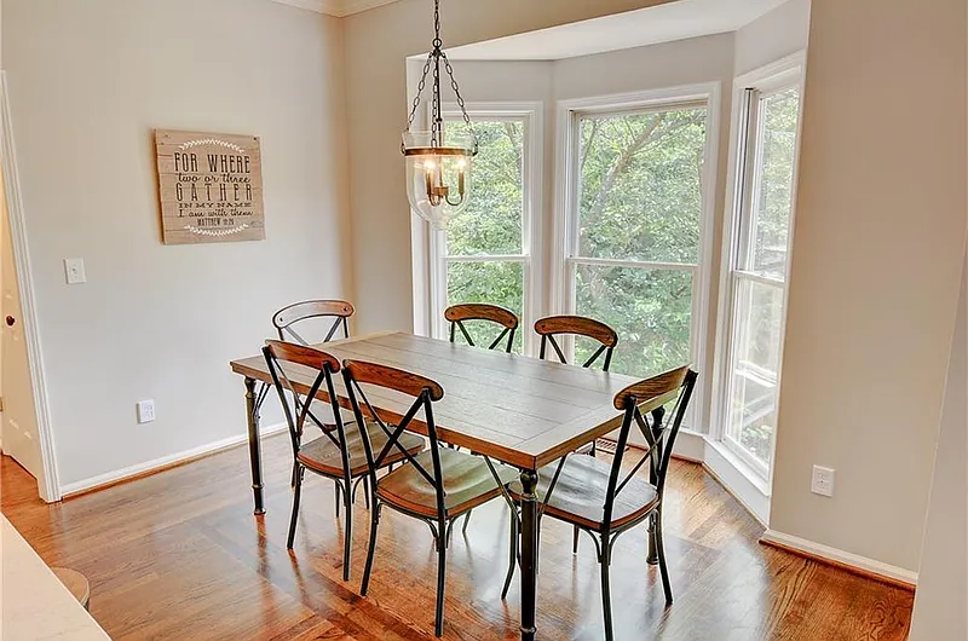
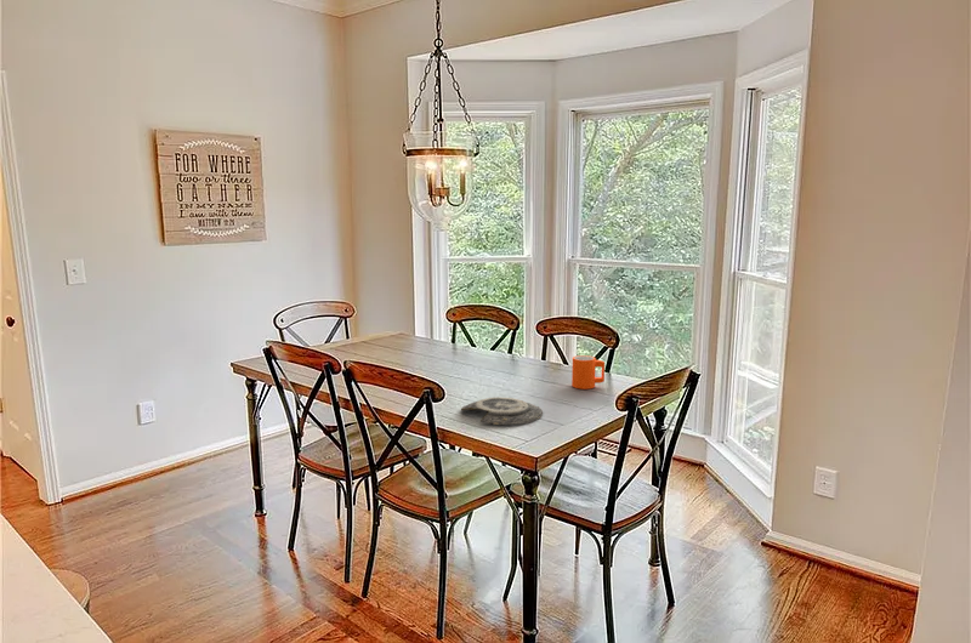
+ mug (586, 371)
+ plate (501, 408)
